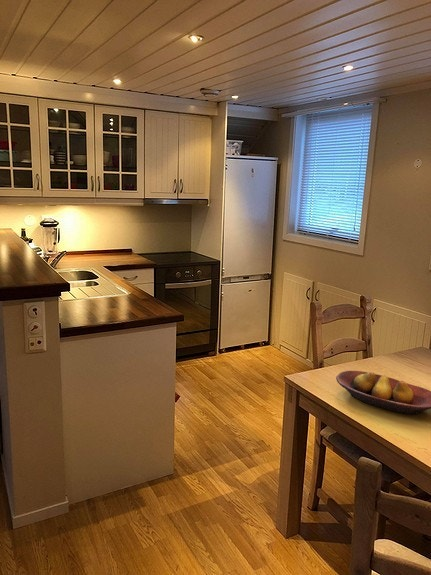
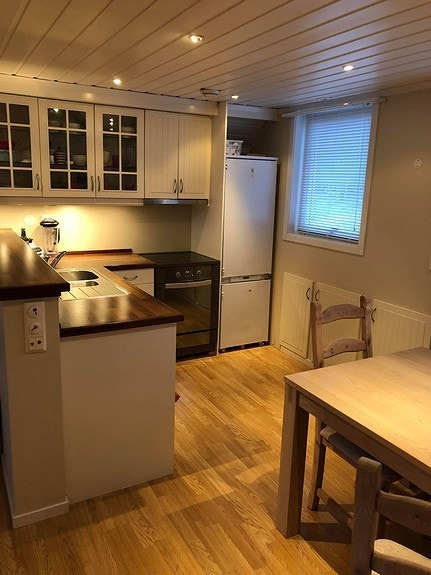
- fruit bowl (386, 389)
